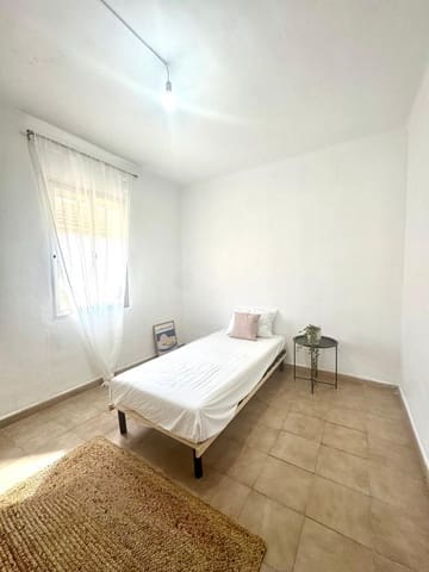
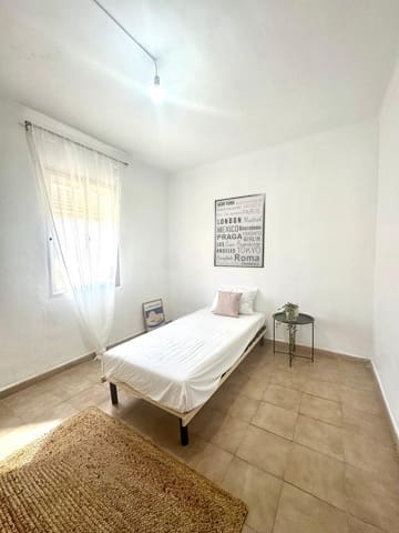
+ wall art (237, 232)
